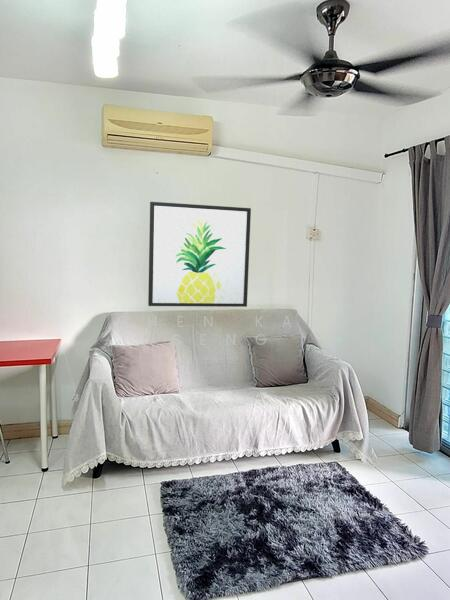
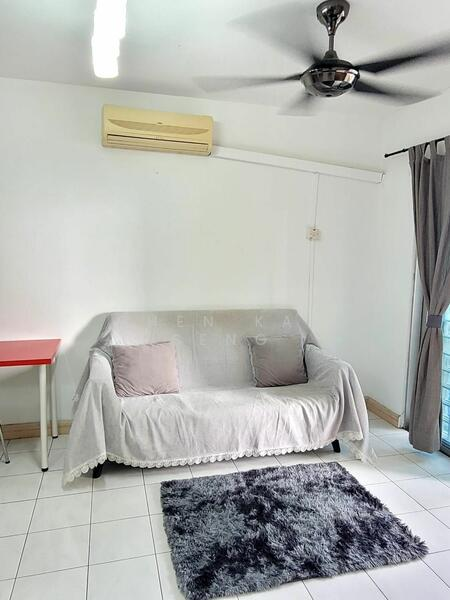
- wall art (200, 256)
